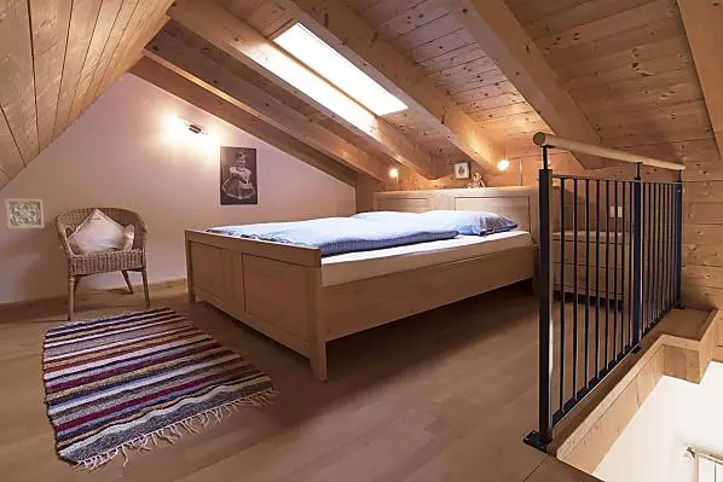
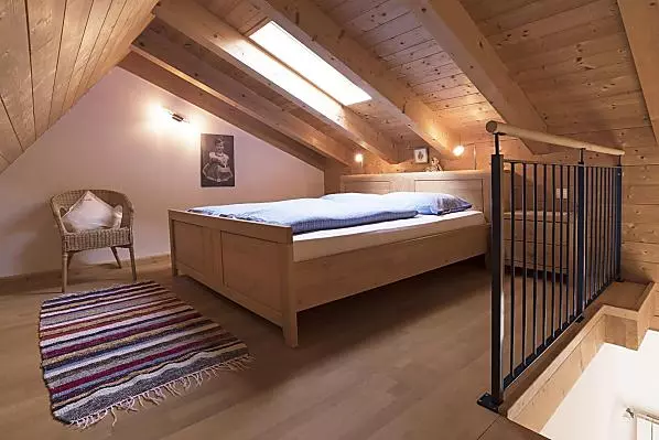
- wall ornament (24, 214)
